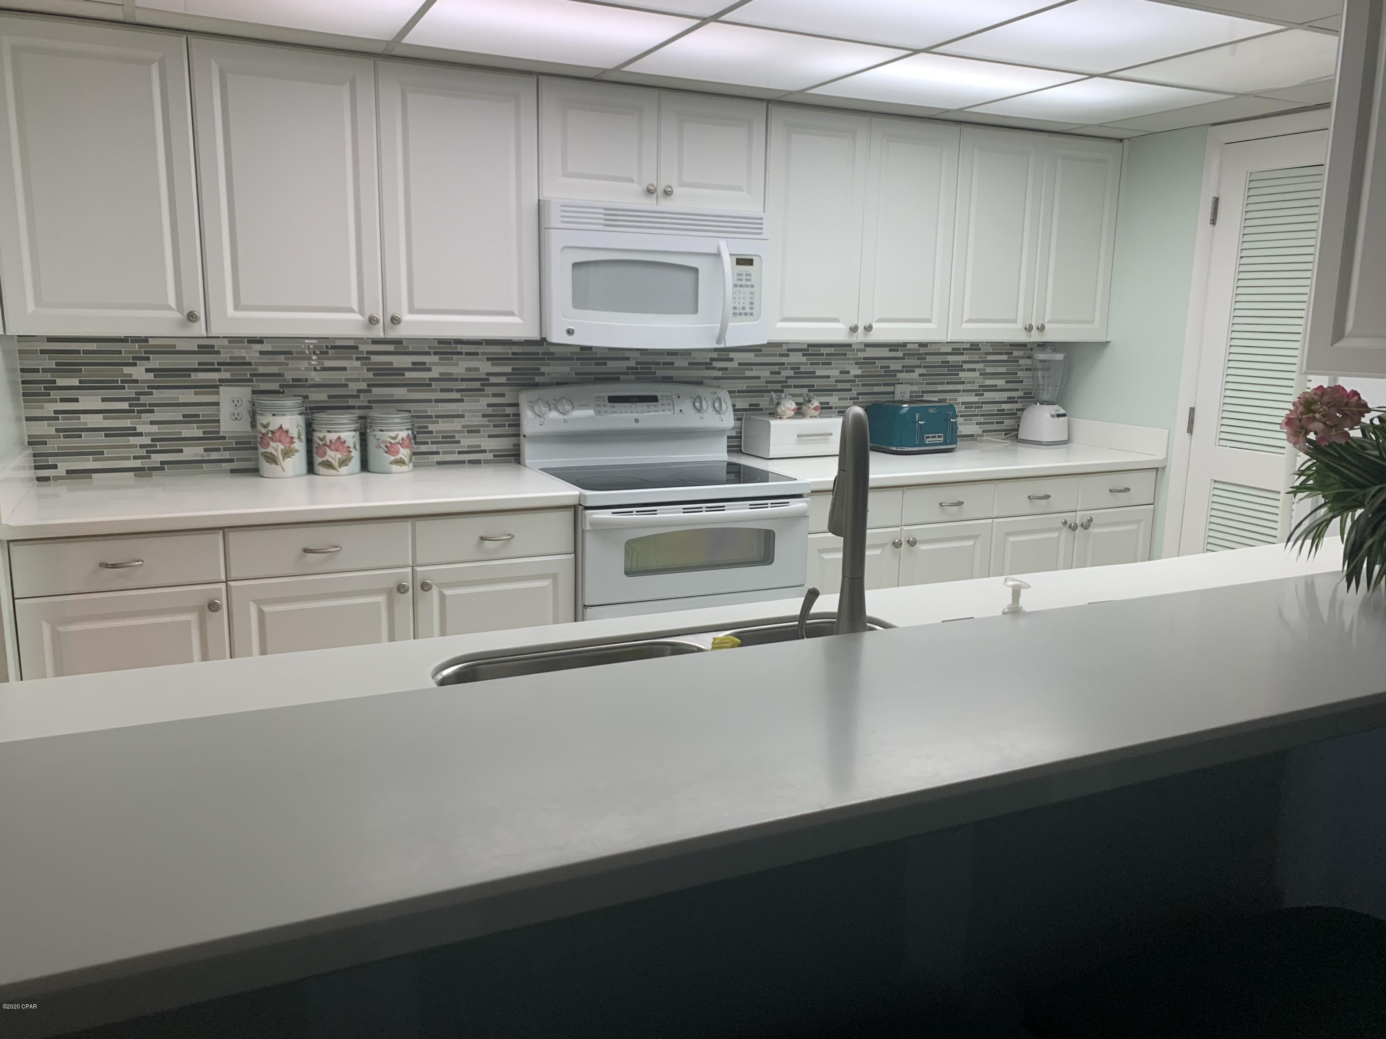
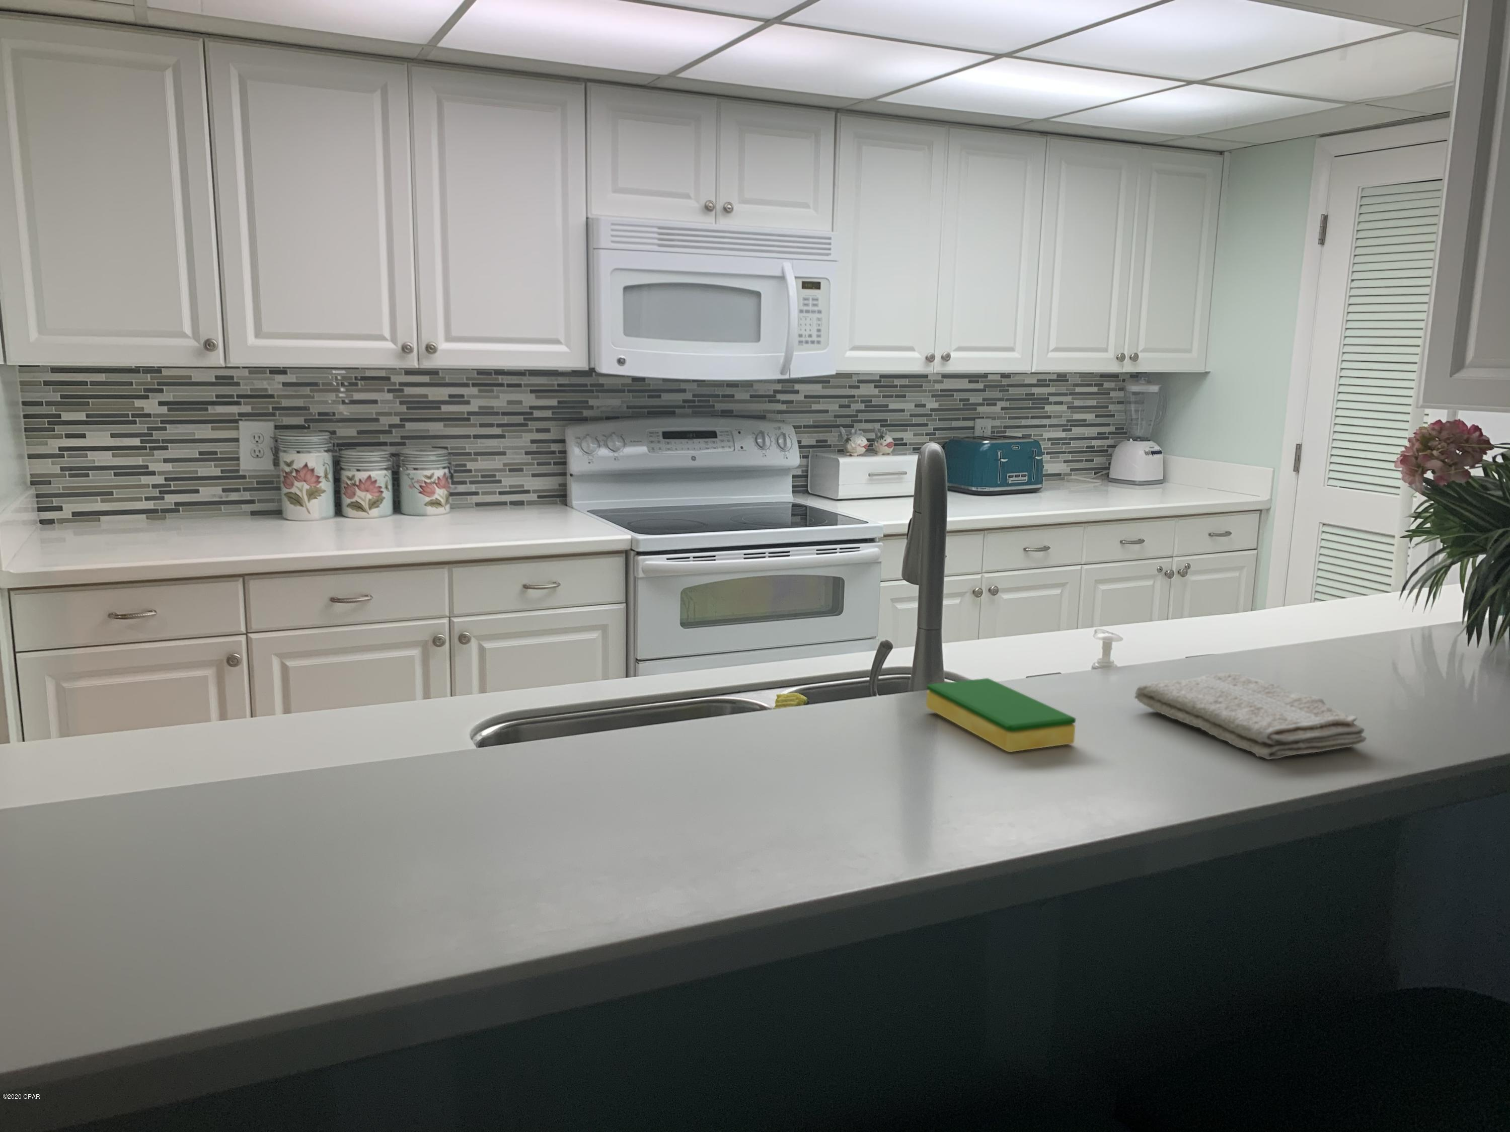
+ dish sponge (998, 712)
+ washcloth (1246, 710)
